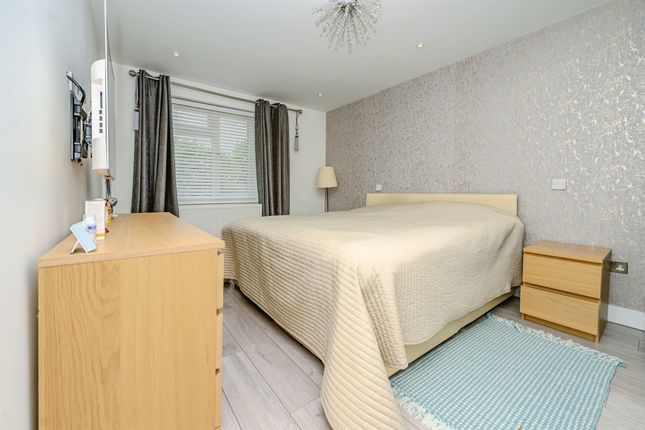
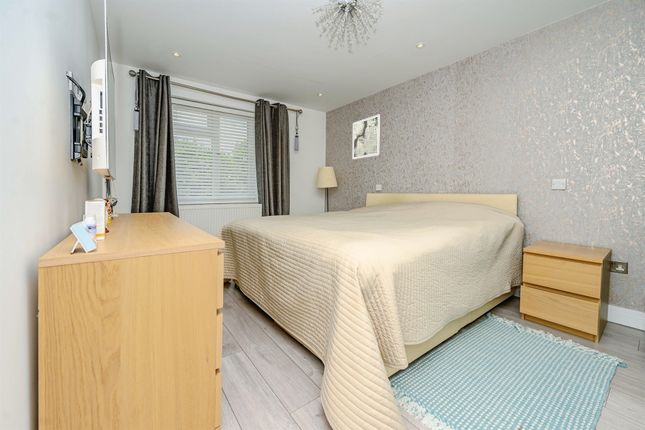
+ wall art (366, 138)
